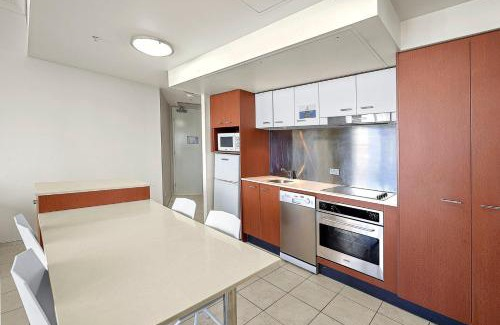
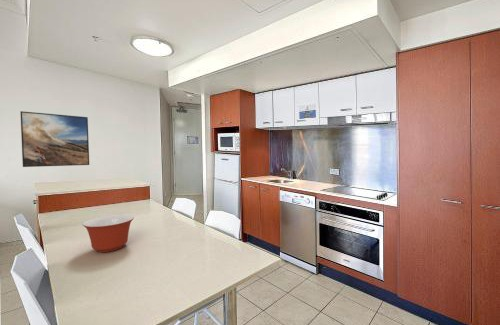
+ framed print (57, 140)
+ mixing bowl (109, 233)
